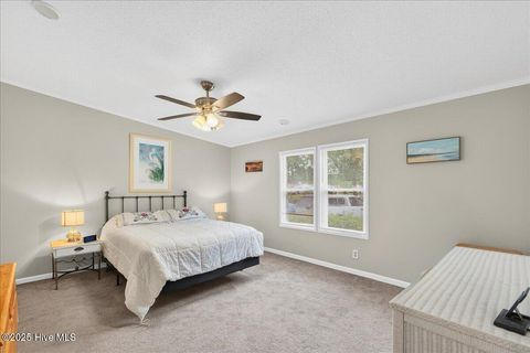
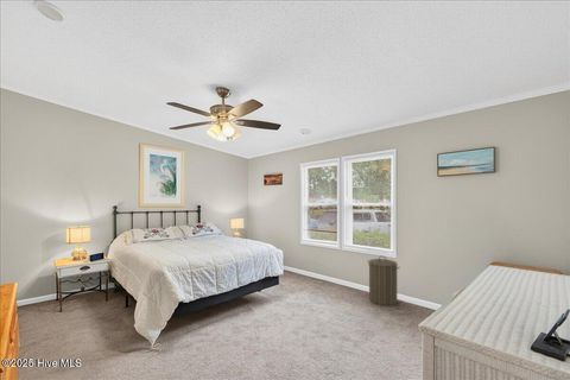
+ laundry hamper (382, 278)
